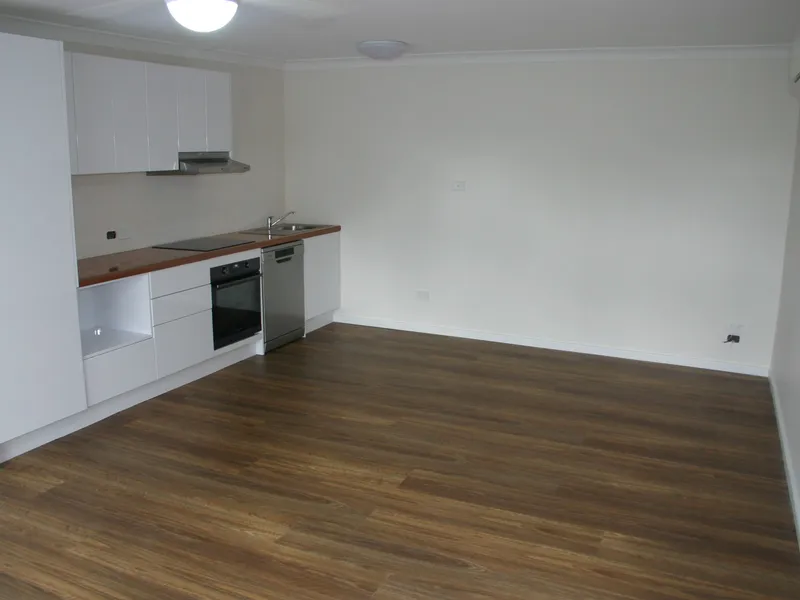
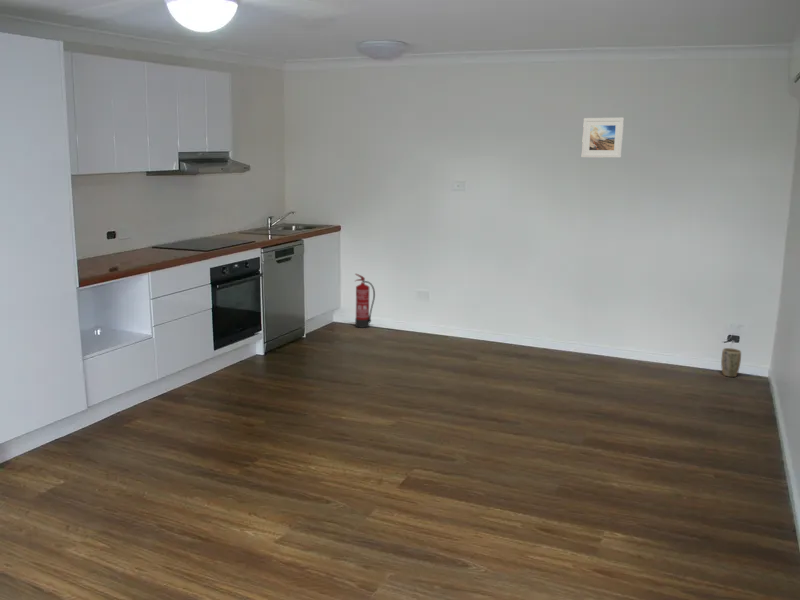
+ fire extinguisher (364, 300)
+ plant pot (730, 362)
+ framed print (602, 137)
